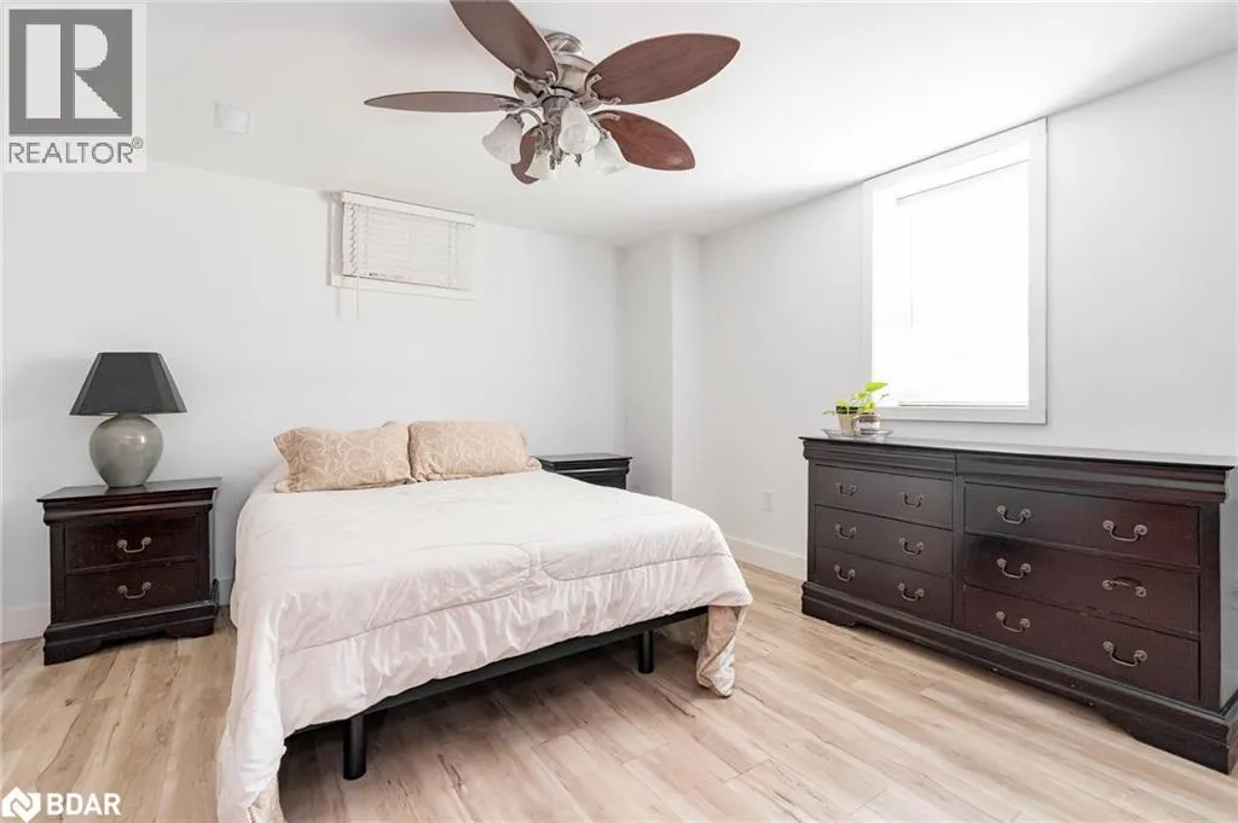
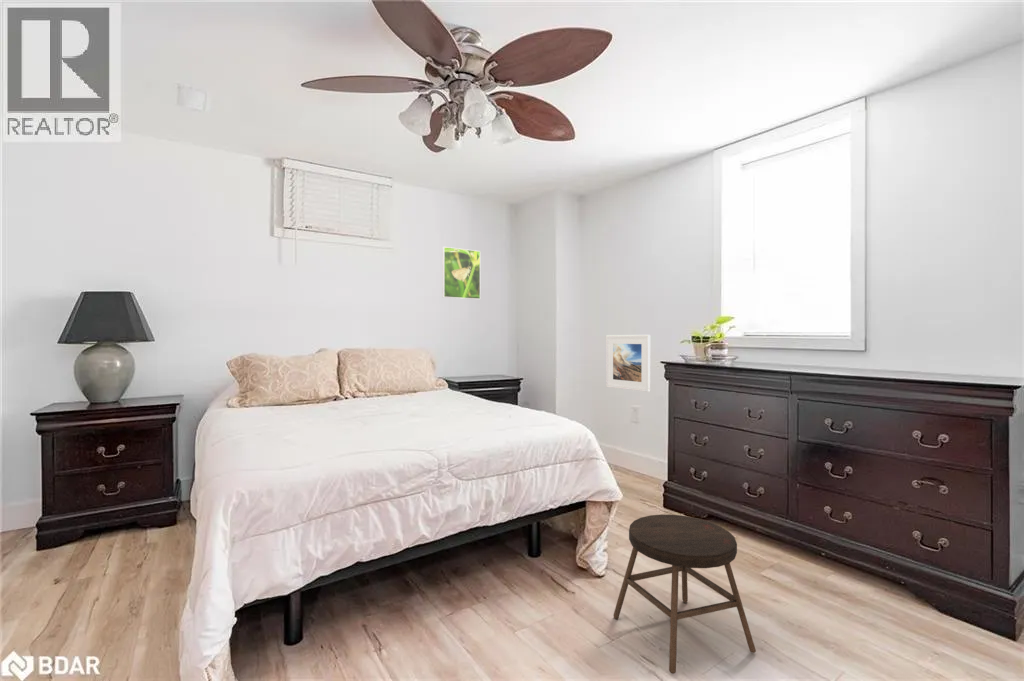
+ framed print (627, 362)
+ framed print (461, 273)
+ stool (682, 583)
